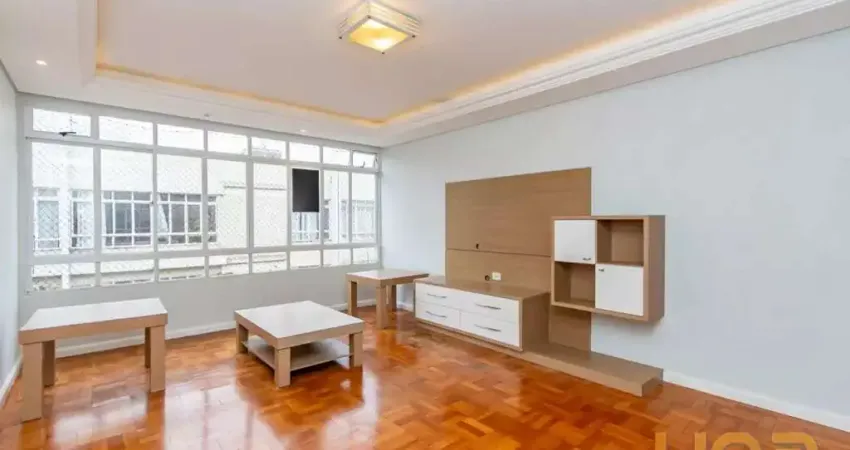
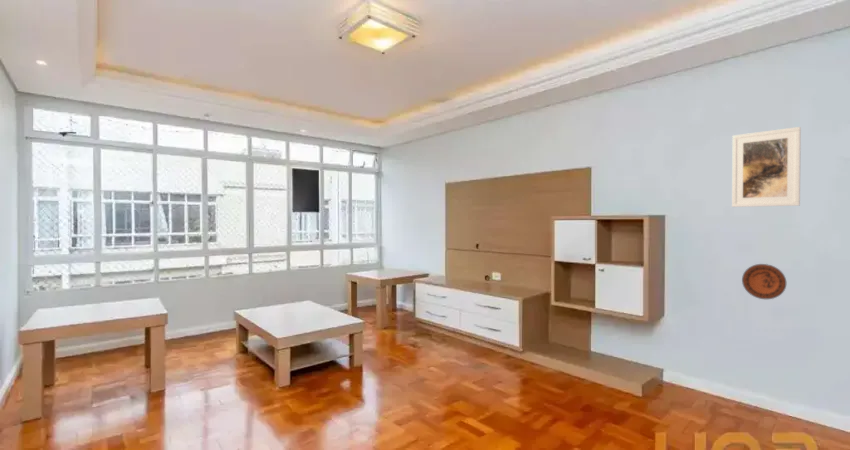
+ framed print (764, 168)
+ decorative plate (763, 281)
